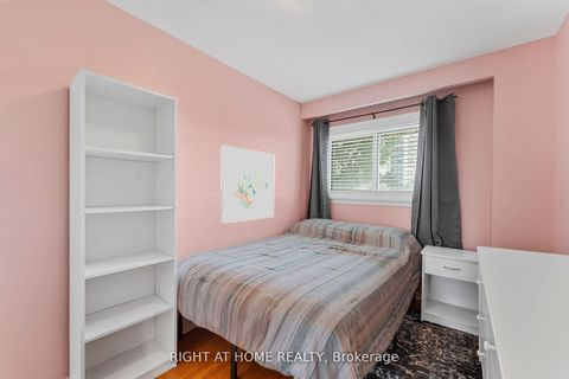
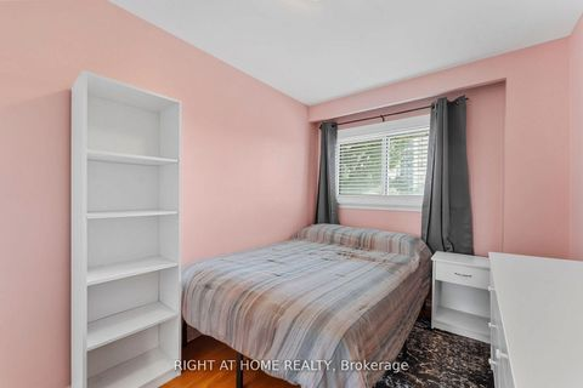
- wall art (250, 185)
